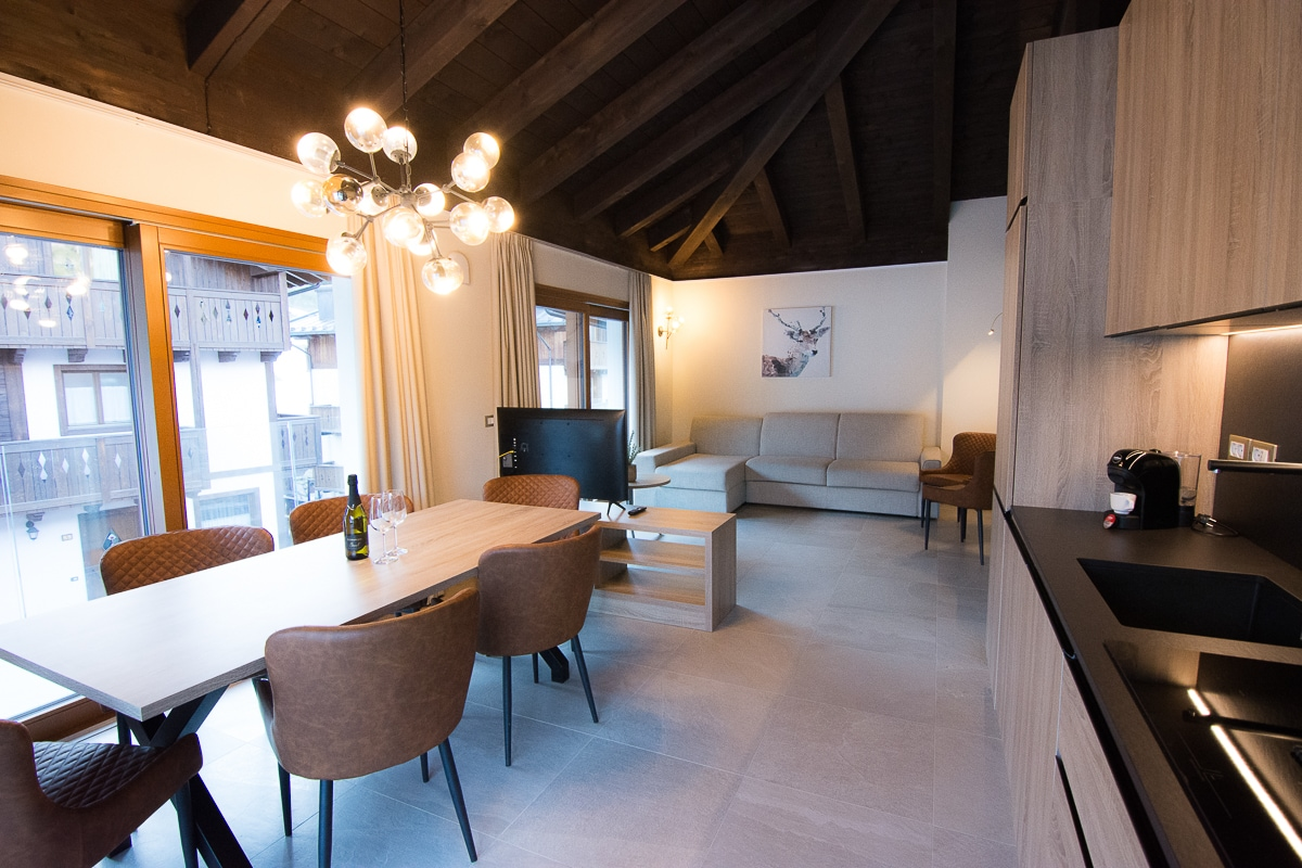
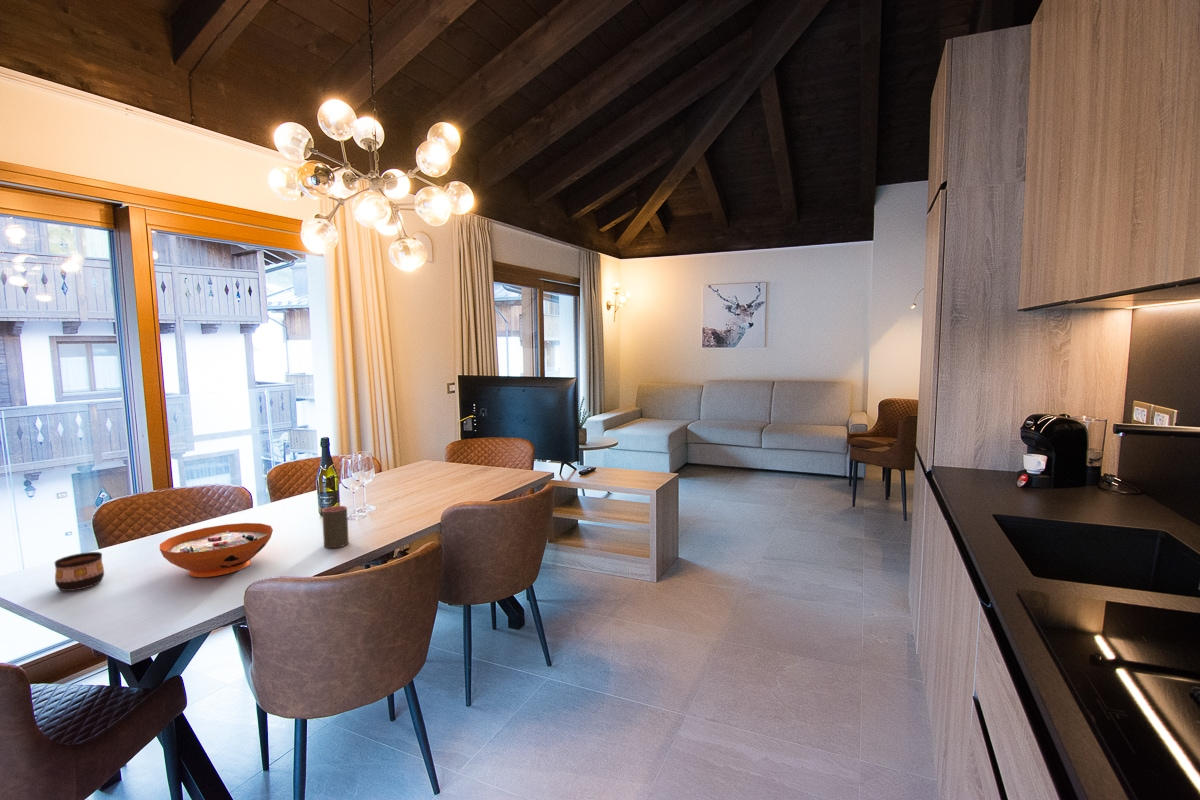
+ decorative bowl (219, 551)
+ cup (335, 526)
+ cup (82, 570)
